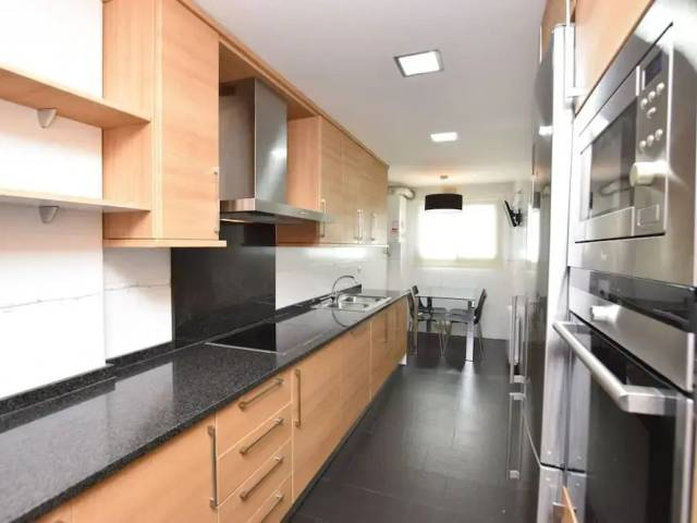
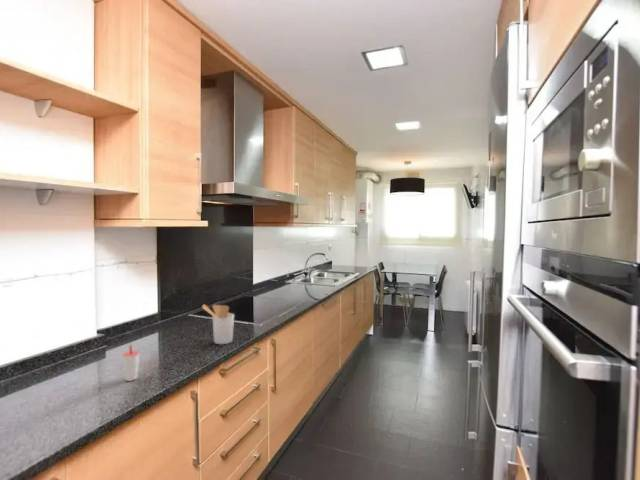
+ utensil holder (217, 322)
+ cup (131, 361)
